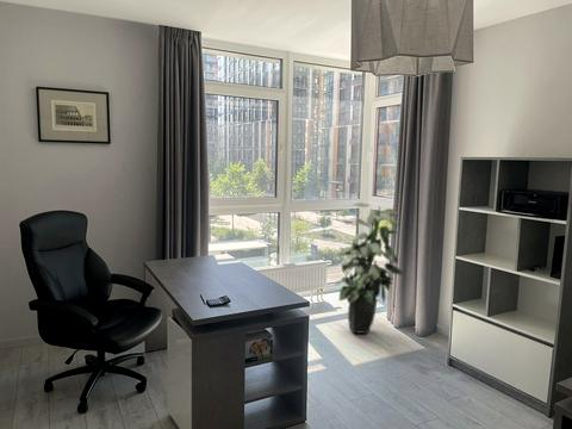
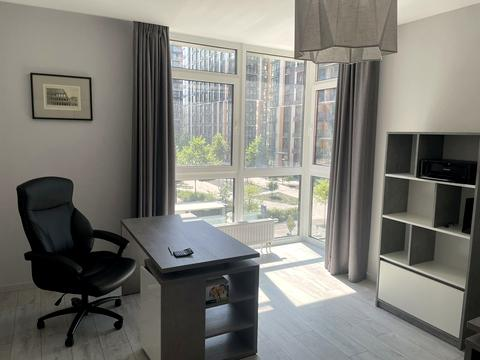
- indoor plant (366, 267)
